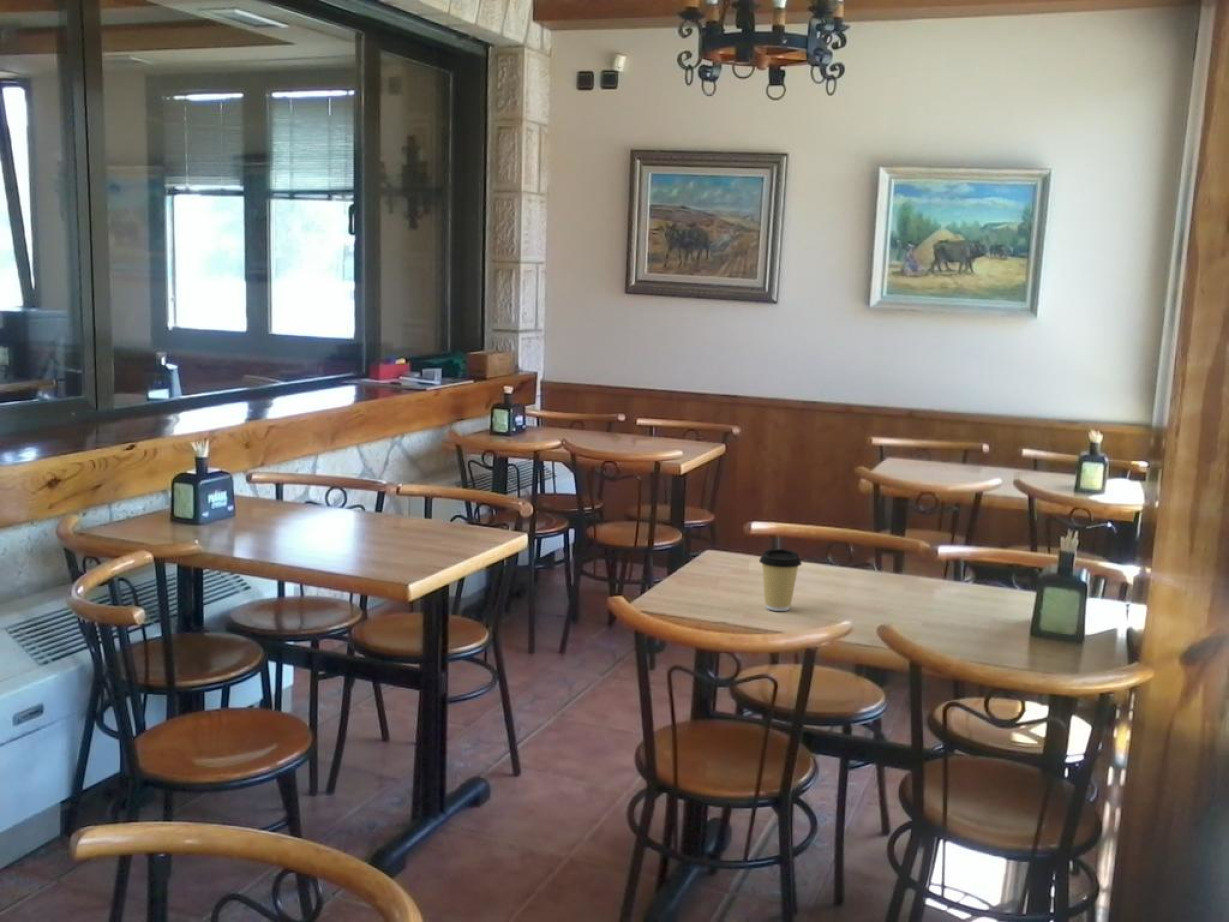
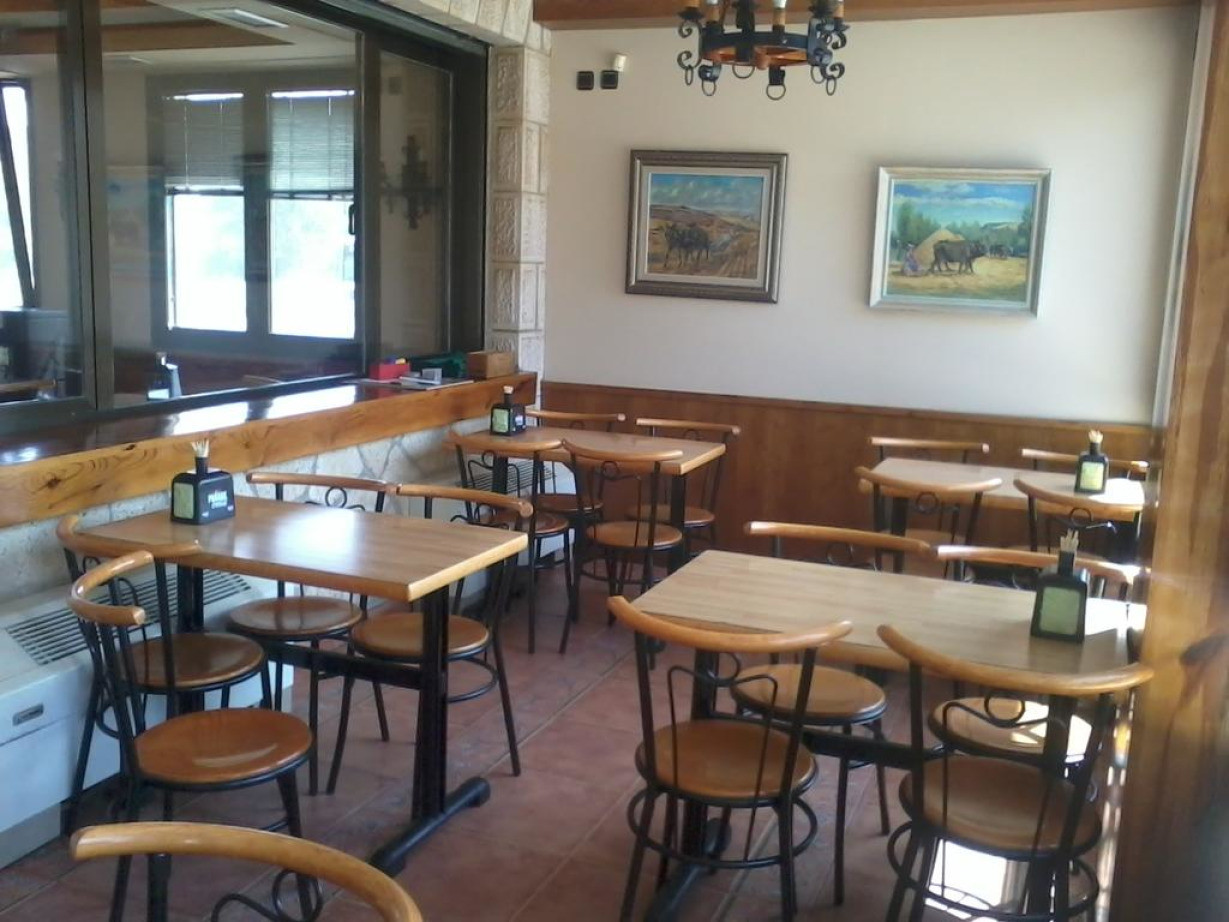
- coffee cup (779, 580)
